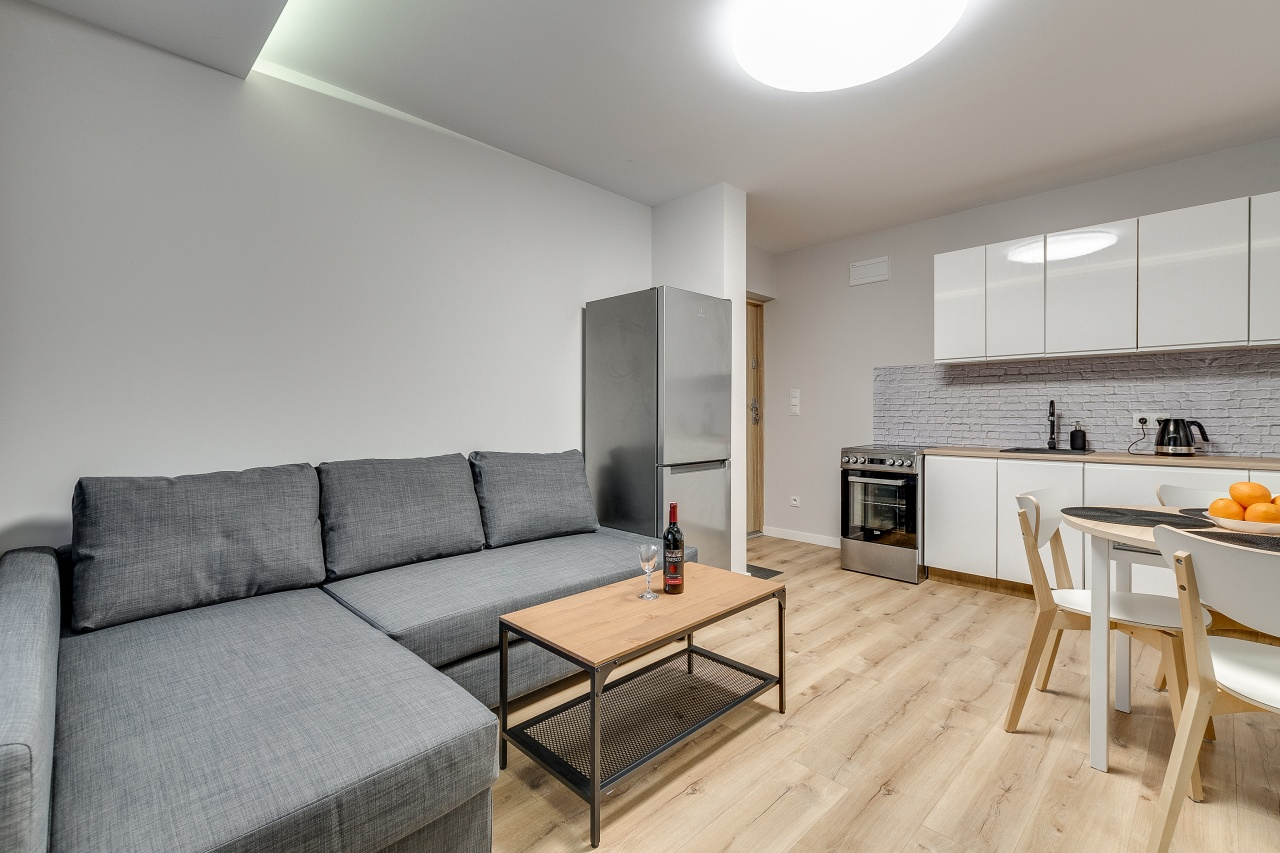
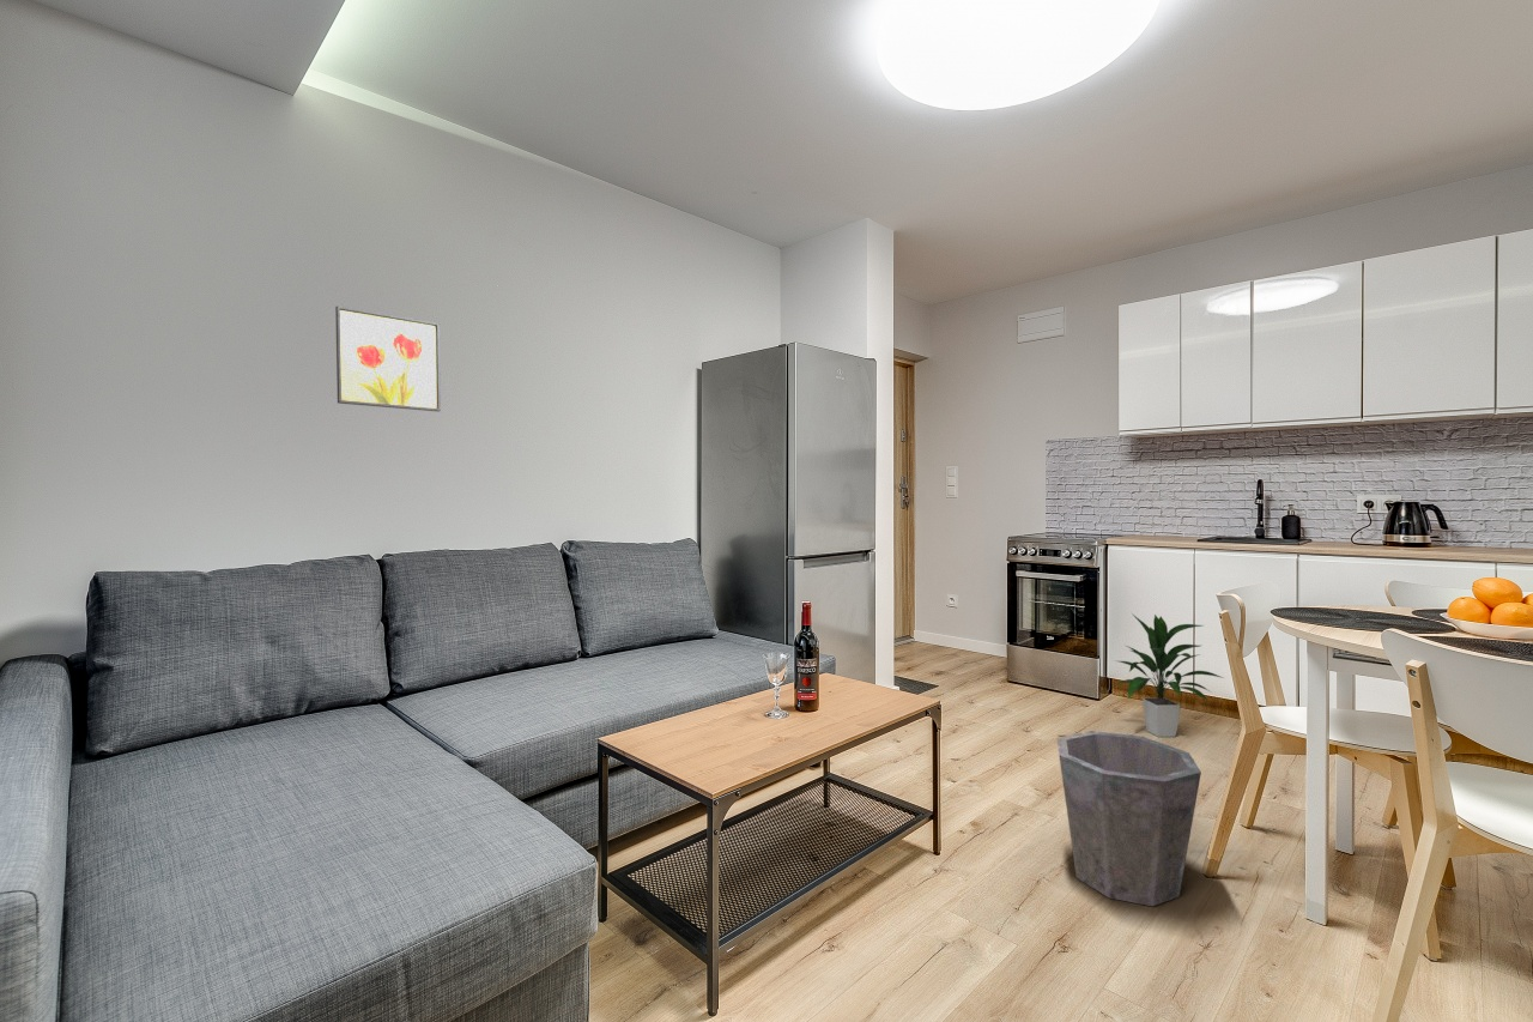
+ wall art (389, 361)
+ waste bin (1123, 815)
+ indoor plant (1161, 672)
